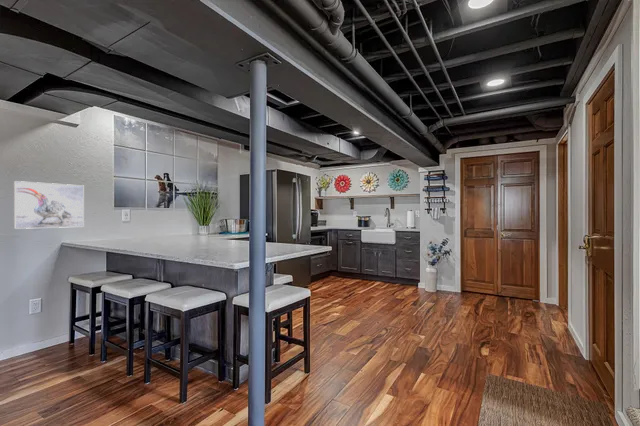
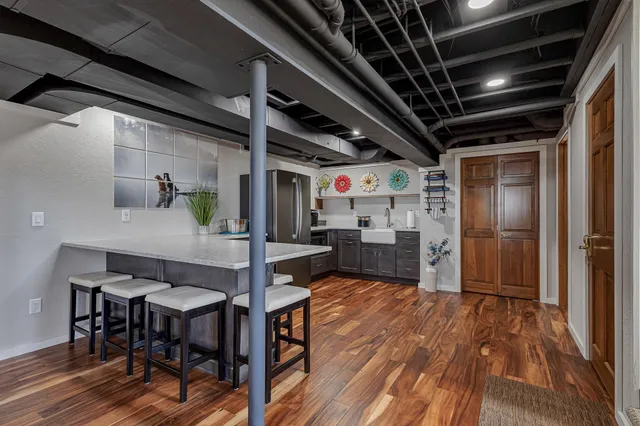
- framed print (51, 205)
